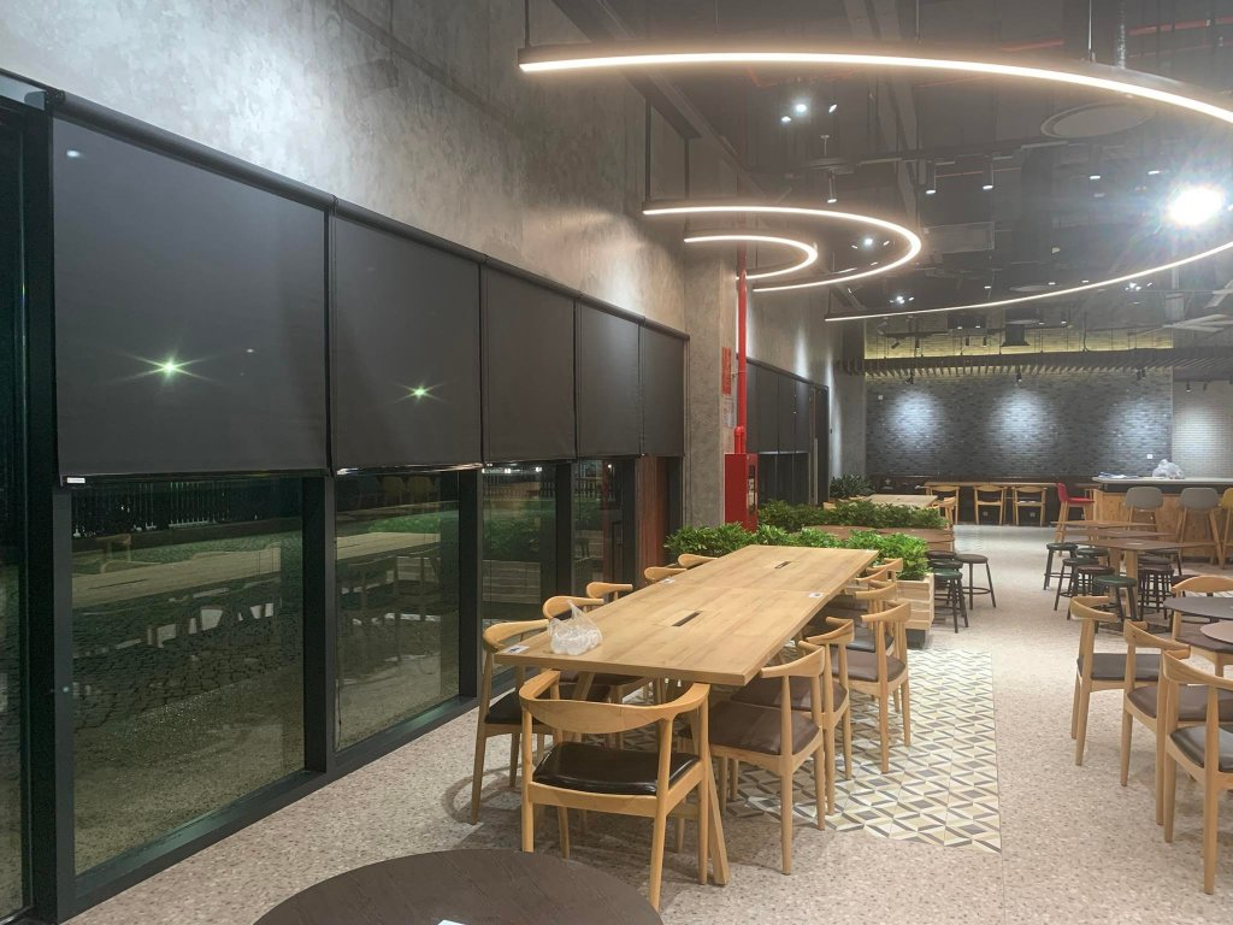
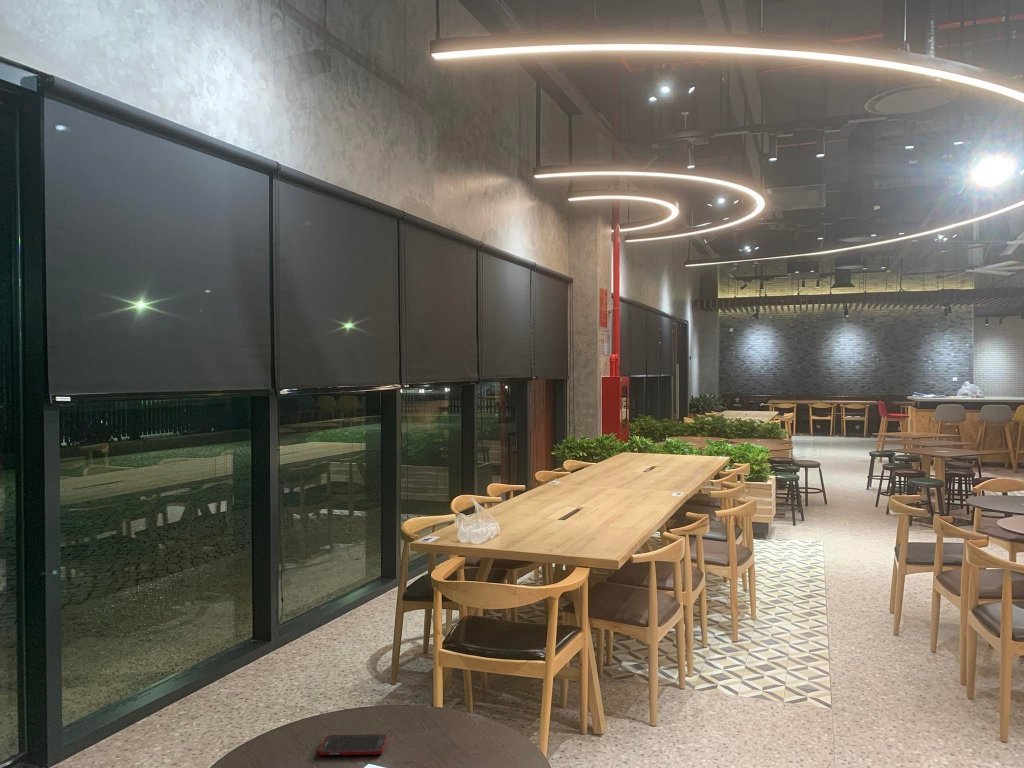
+ cell phone (353, 745)
